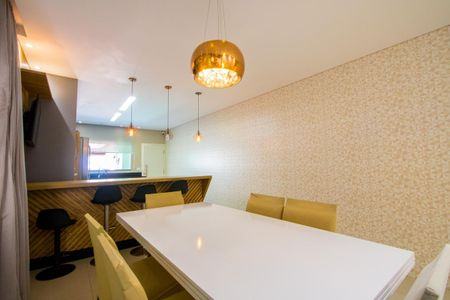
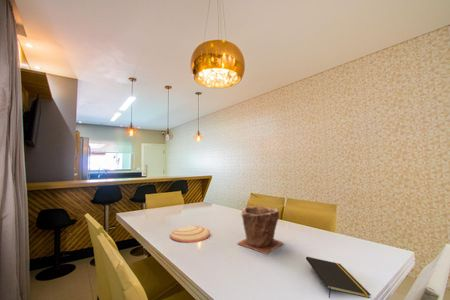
+ plate (190, 232)
+ plant pot (260, 225)
+ notepad (334, 274)
